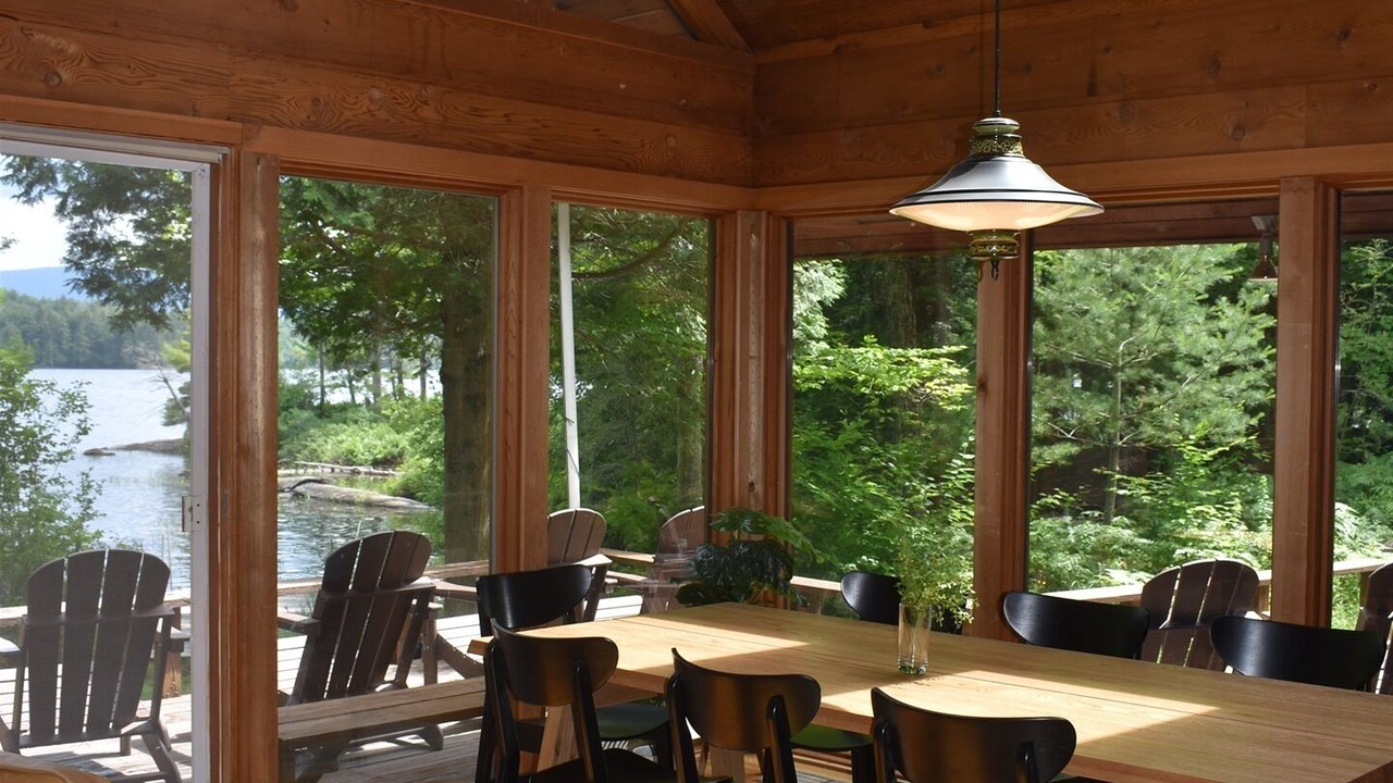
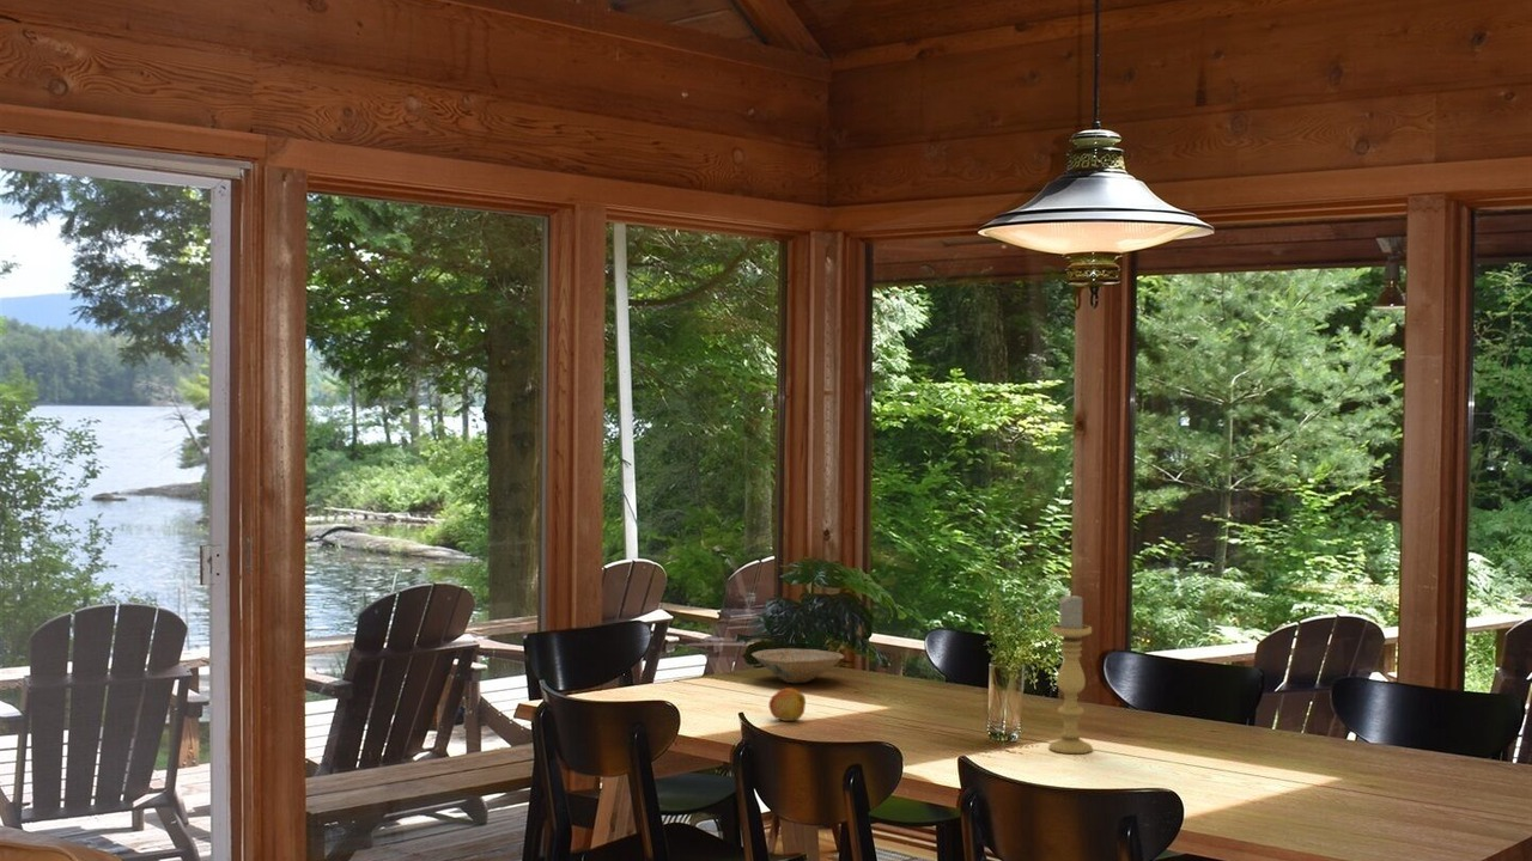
+ fruit (788, 703)
+ candle holder (1070, 671)
+ bowl (797, 667)
